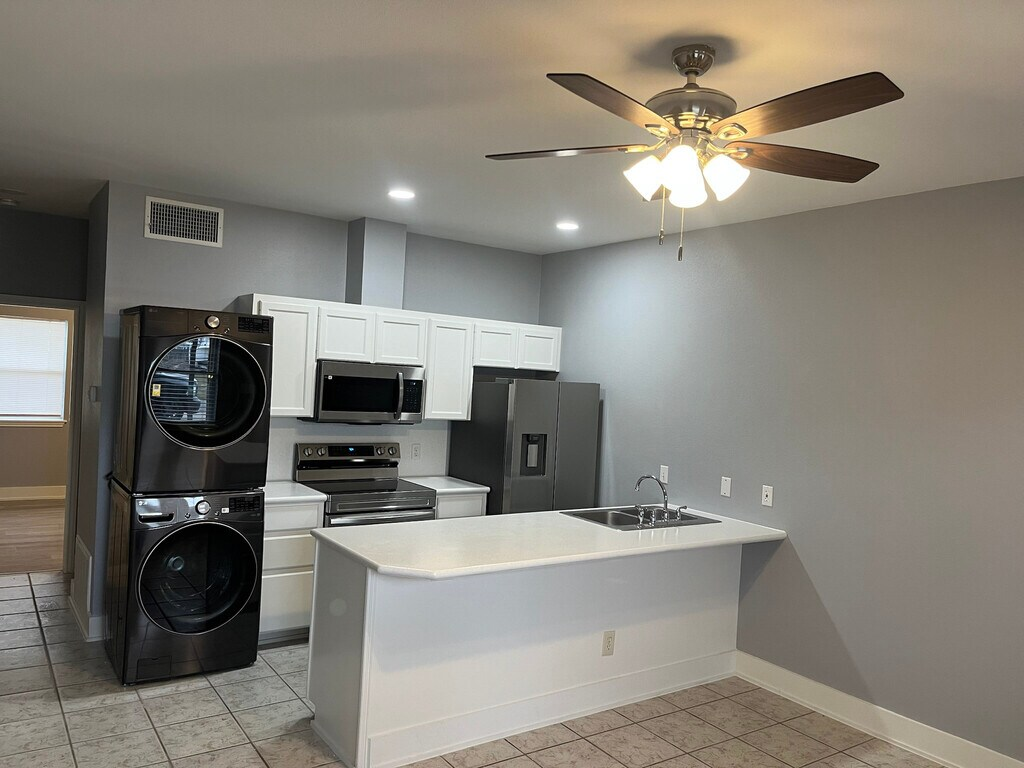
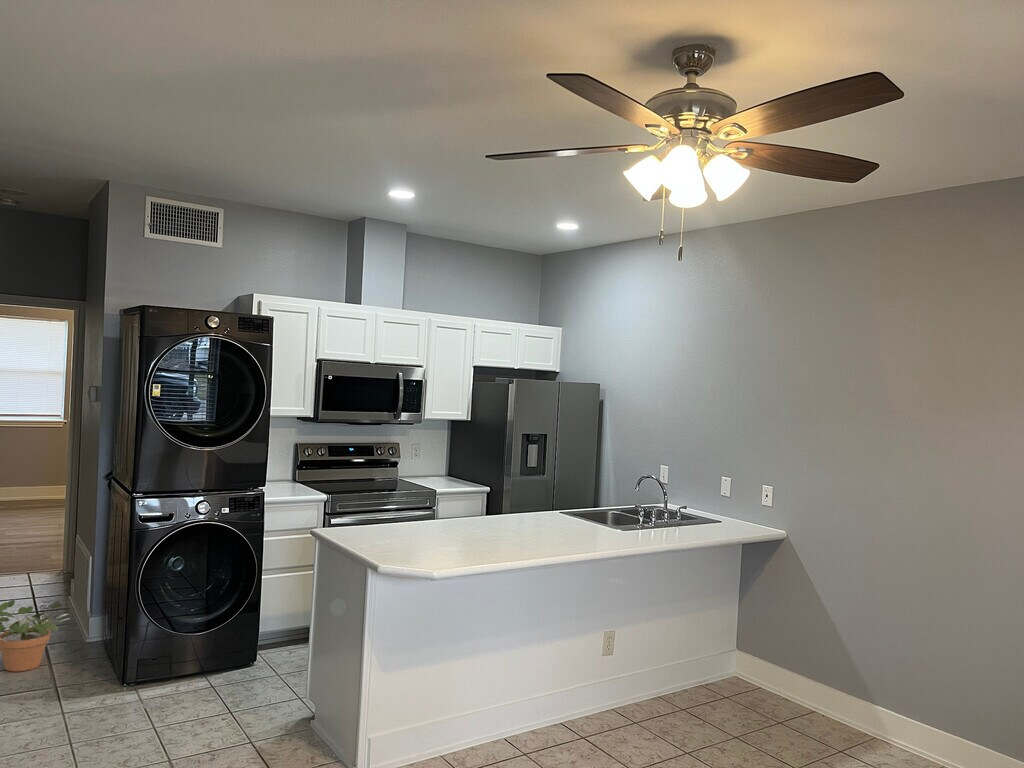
+ potted plant (30, 633)
